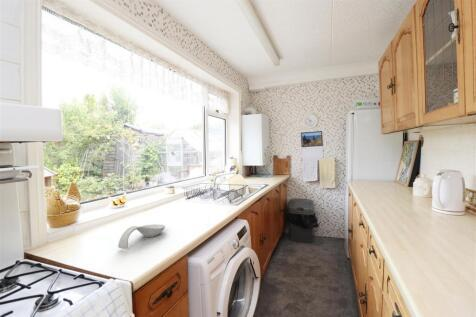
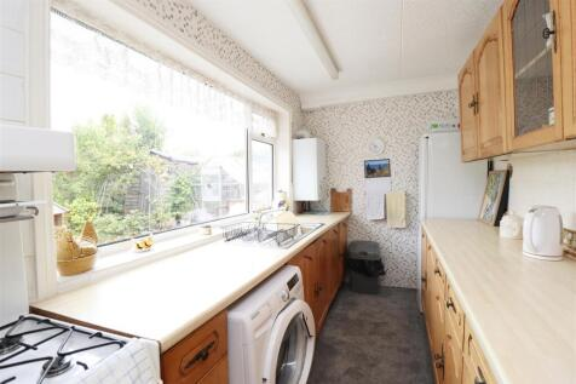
- spoon rest (143, 231)
